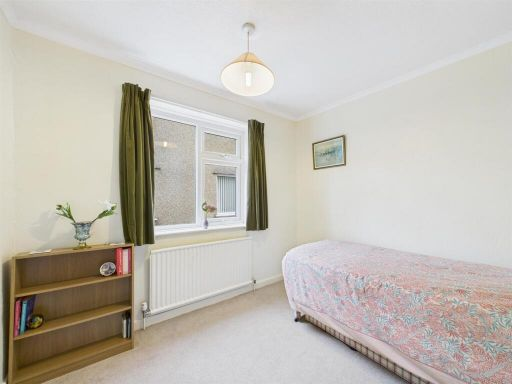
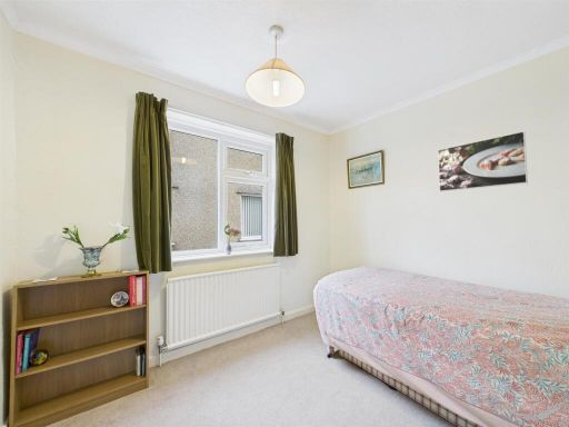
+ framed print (477, 165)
